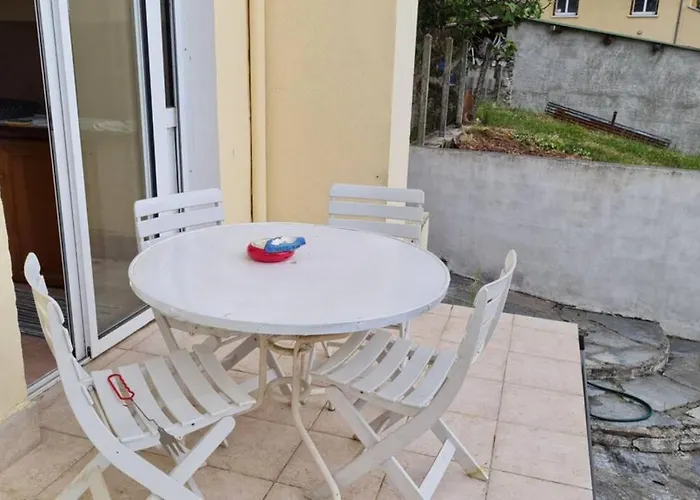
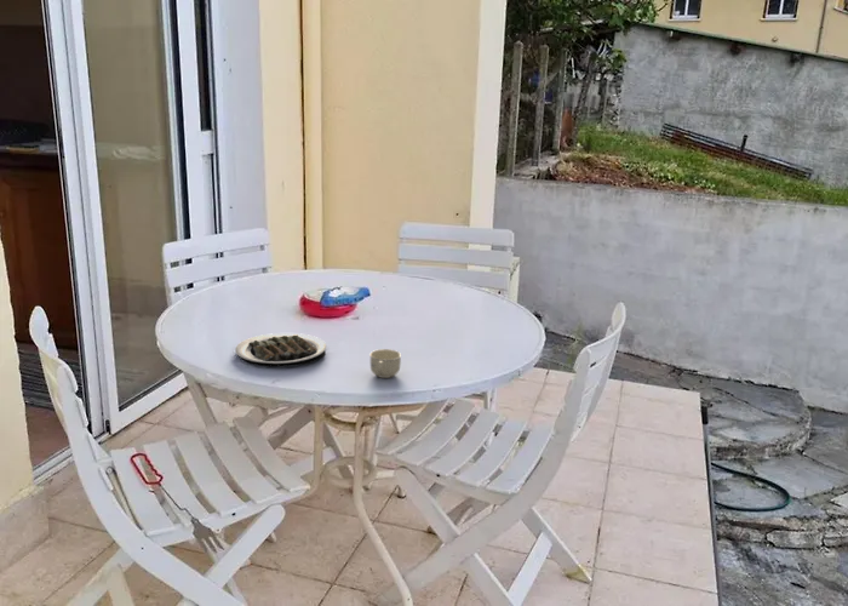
+ cup (383, 365)
+ plate (281, 347)
